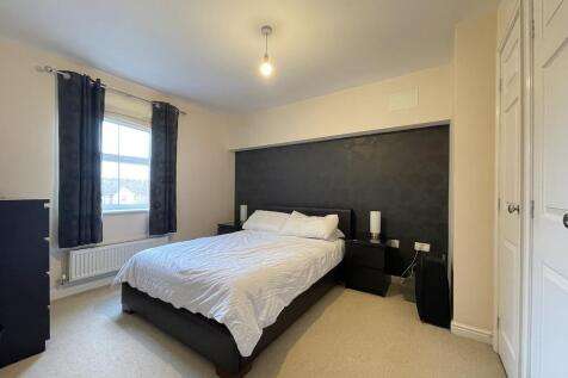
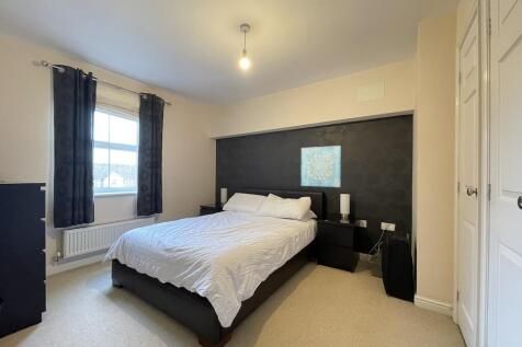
+ wall art (319, 166)
